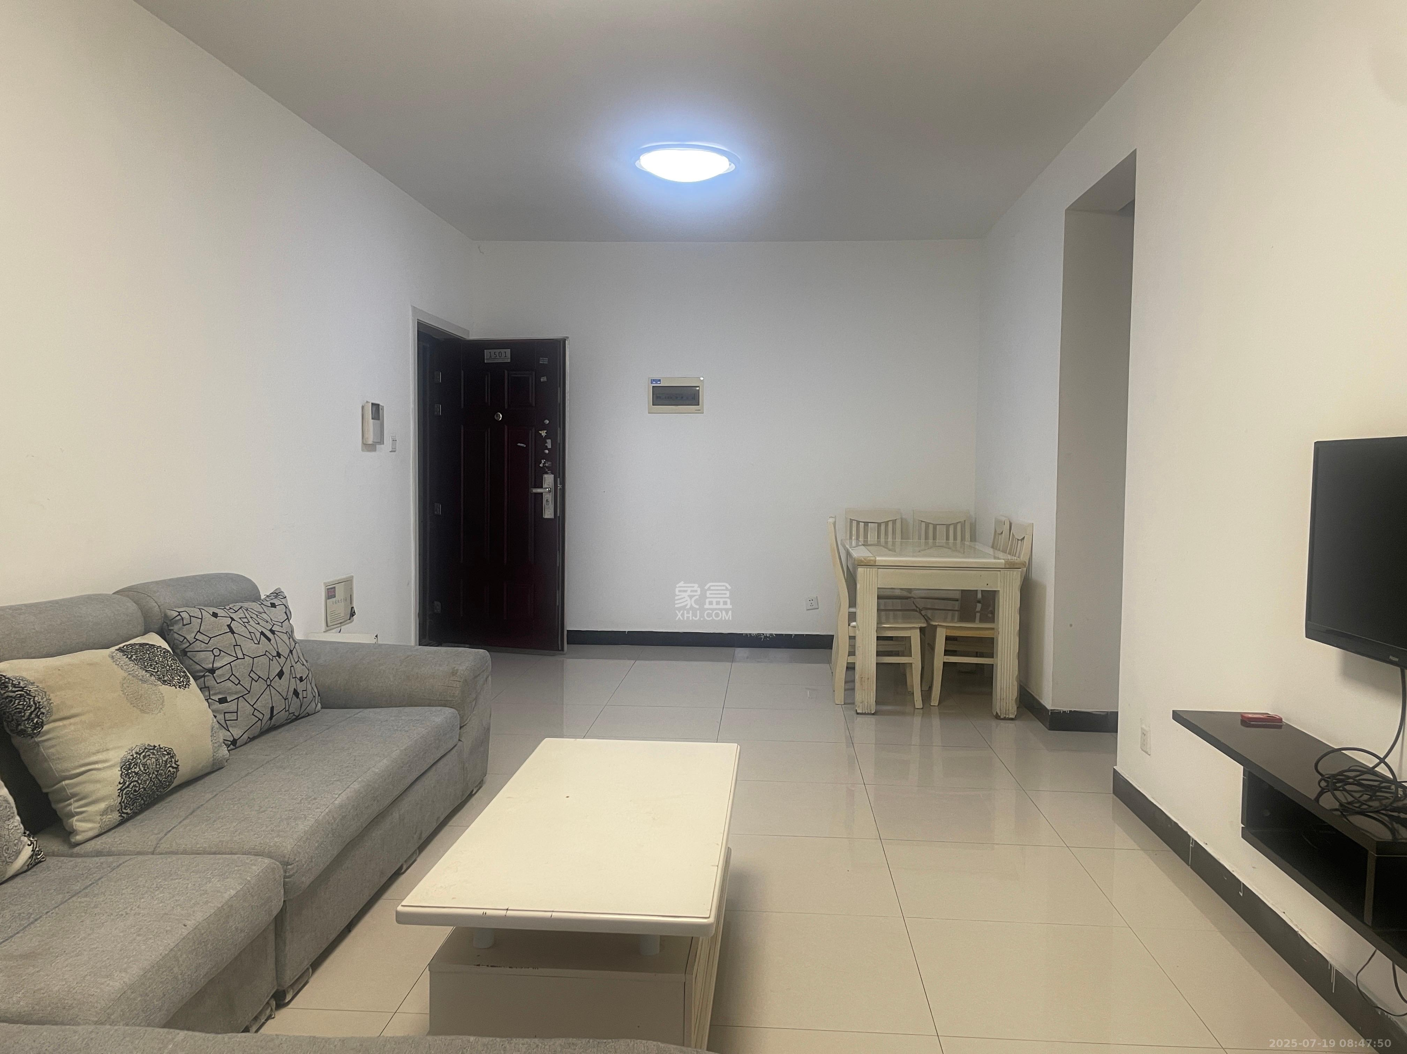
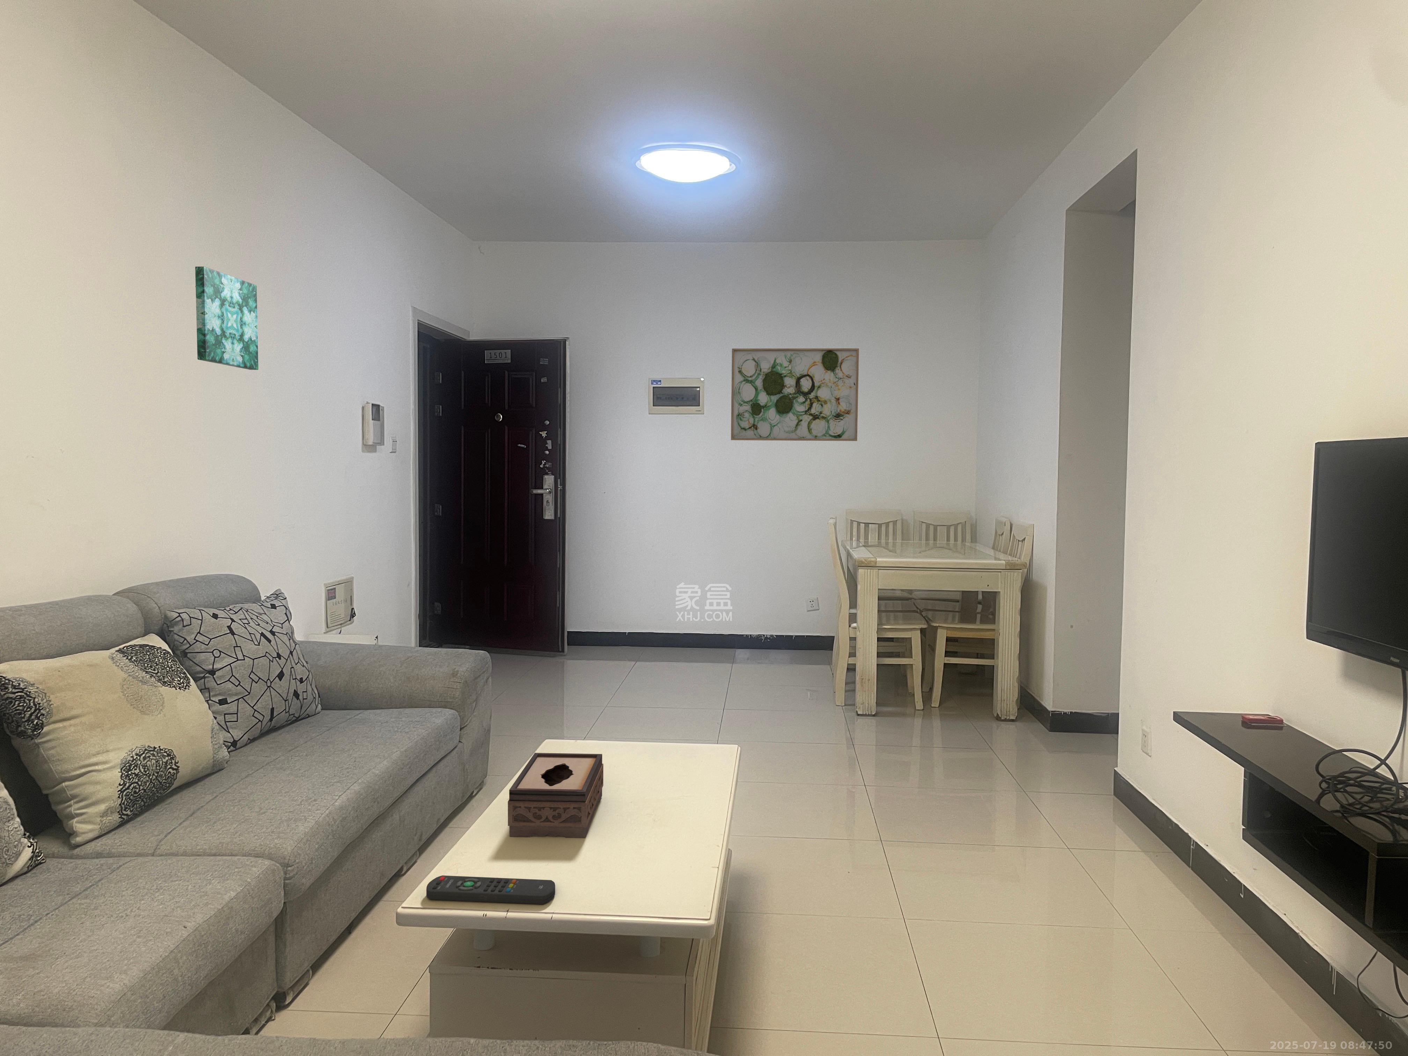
+ wall art (794, 395)
+ remote control (491, 890)
+ tissue box (559, 793)
+ wall art (228, 321)
